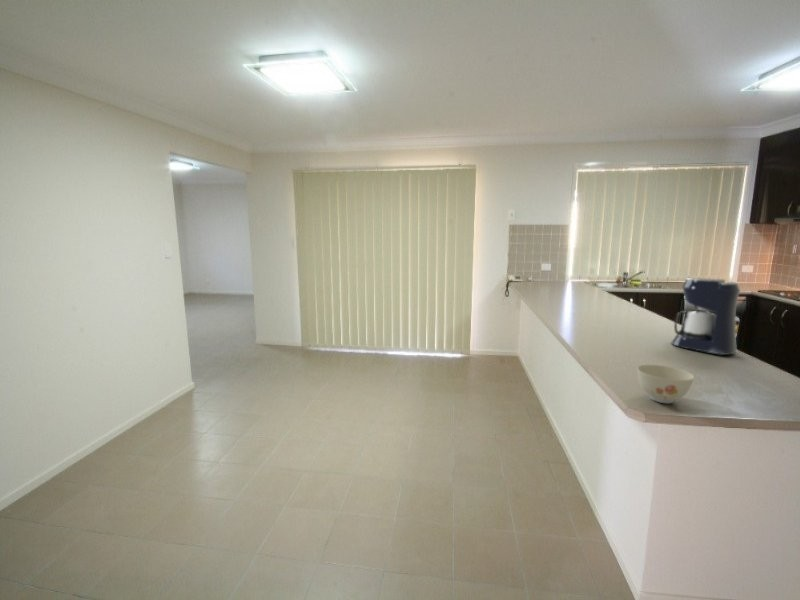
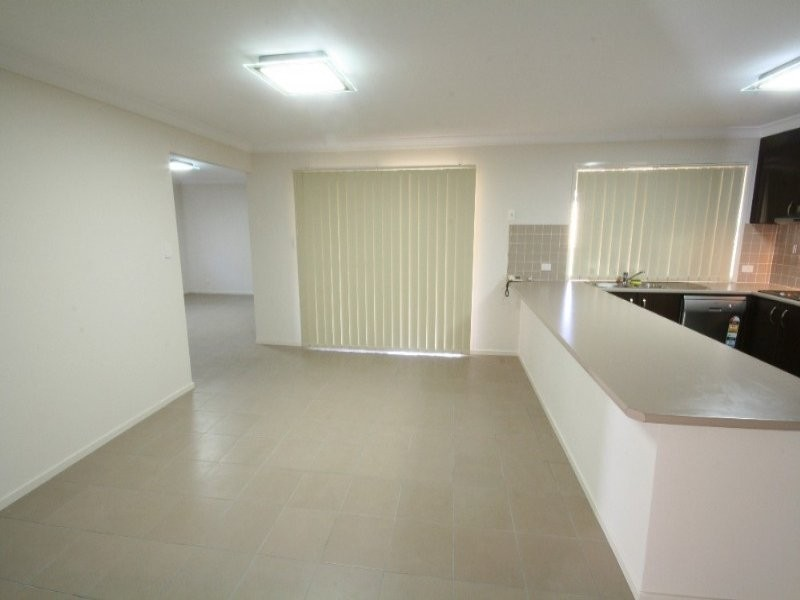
- bowl (663, 385)
- coffee maker (707, 314)
